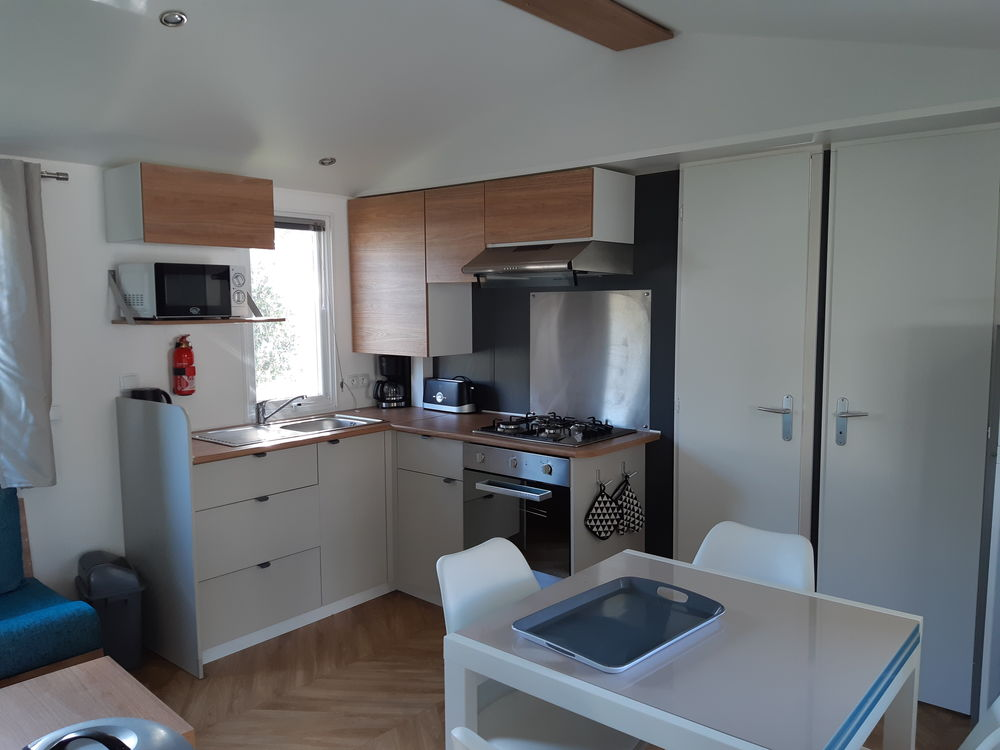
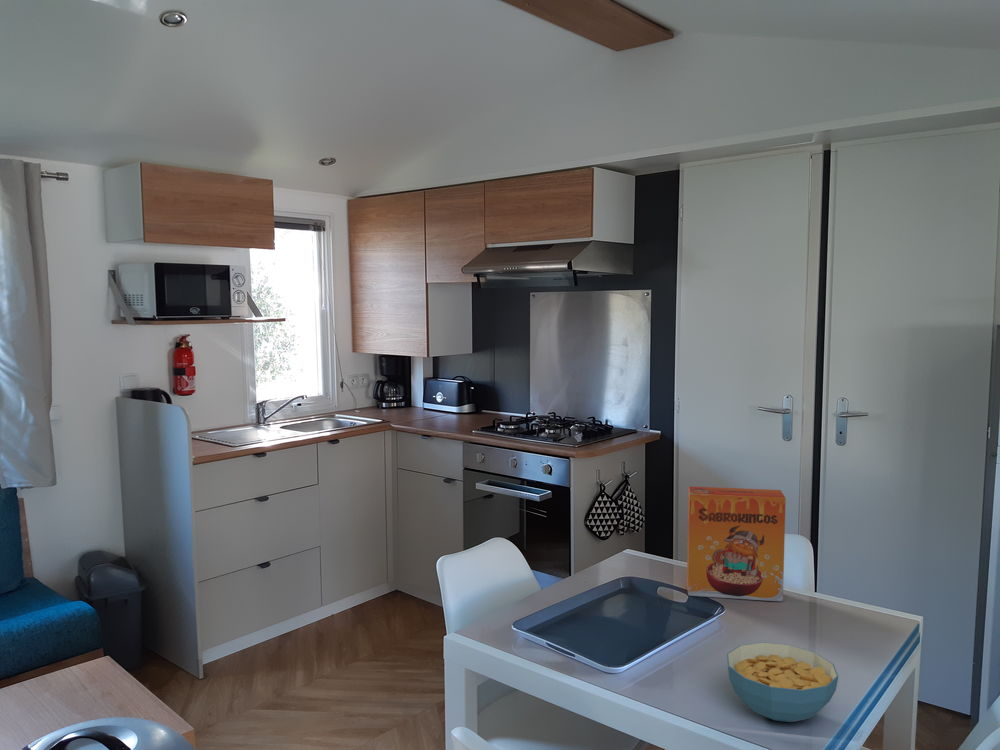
+ cereal box (734, 542)
+ cereal bowl (780, 689)
